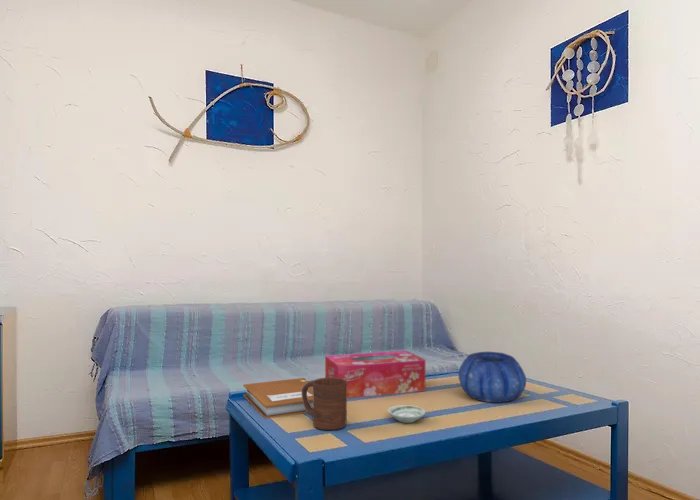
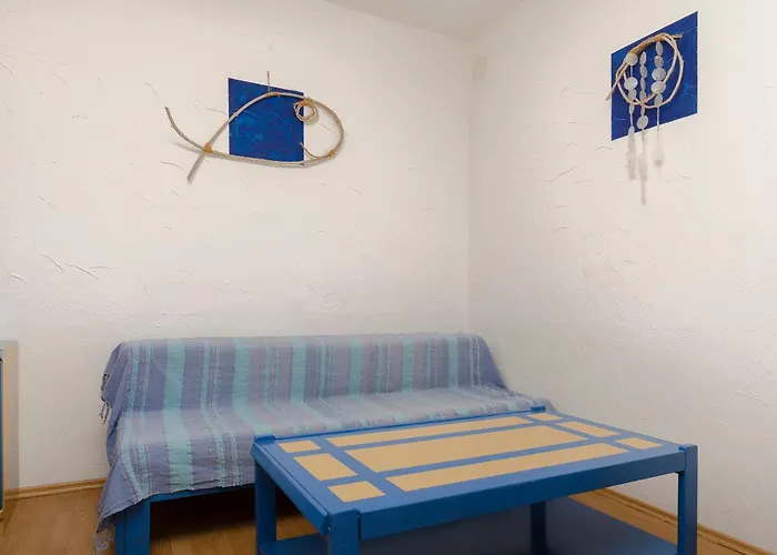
- tissue box (374, 373)
- cup (324, 403)
- notebook (288, 396)
- saucer (406, 414)
- decorative bowl (491, 375)
